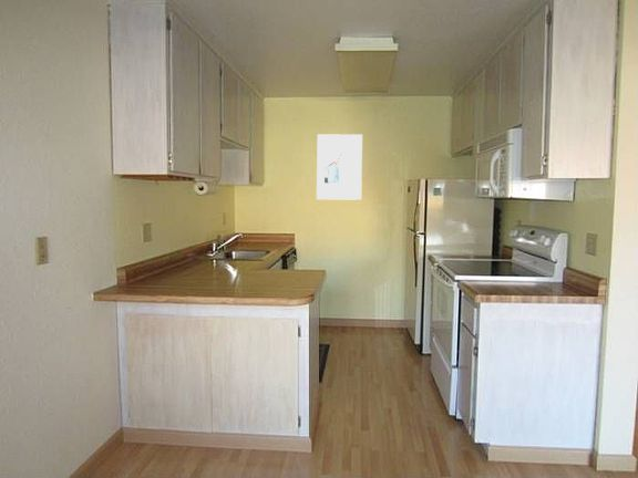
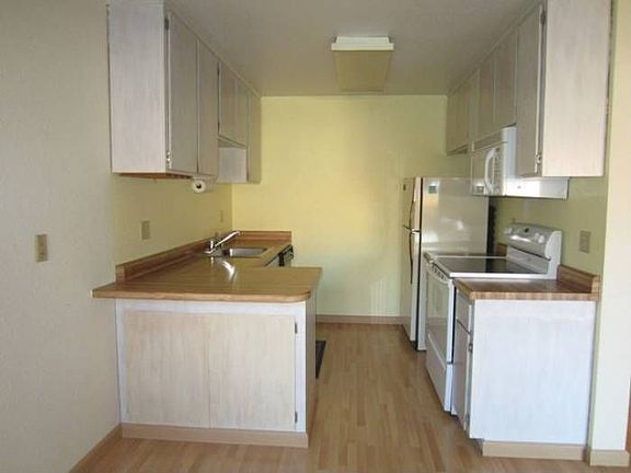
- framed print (339, 167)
